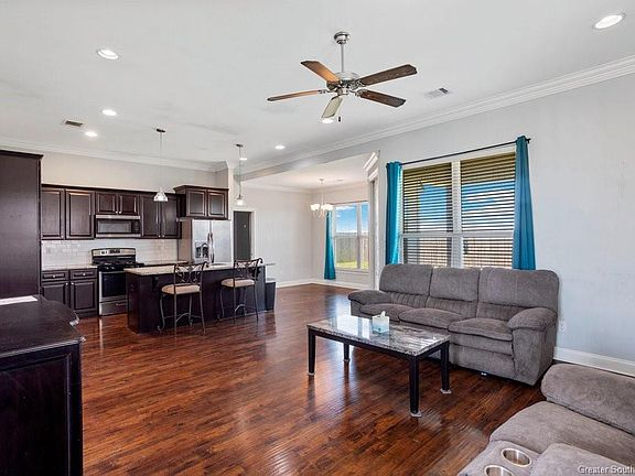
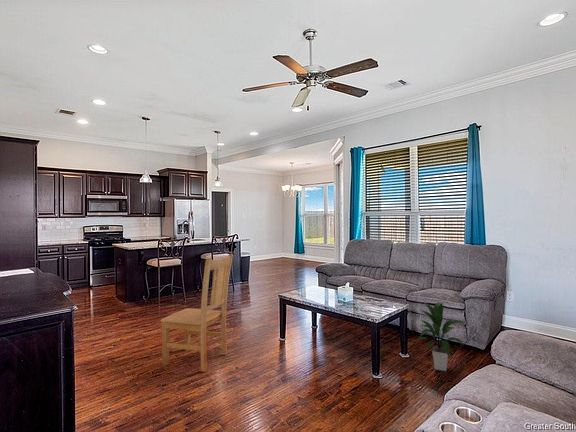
+ indoor plant (437, 333)
+ chair (198, 309)
